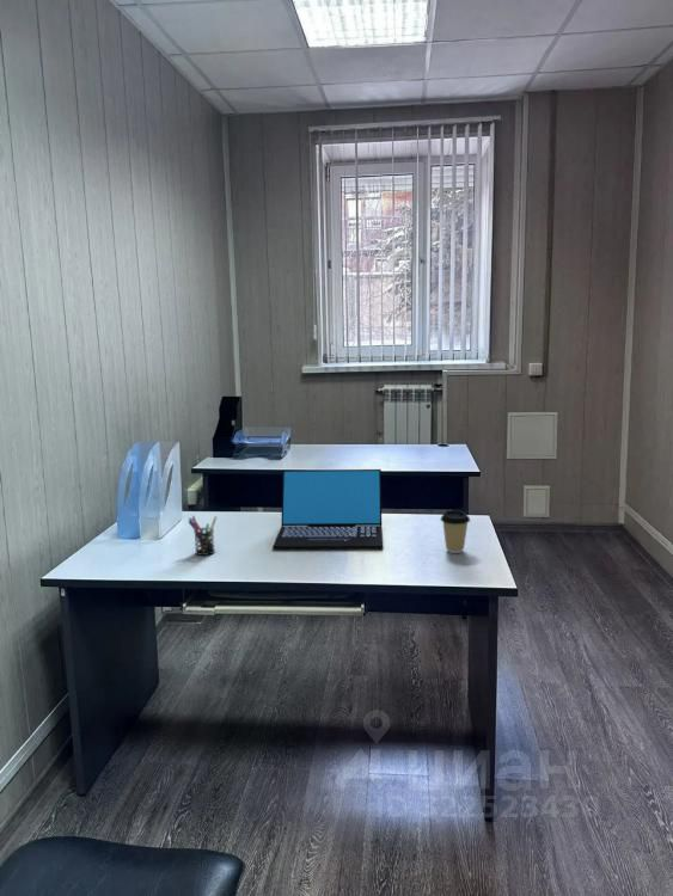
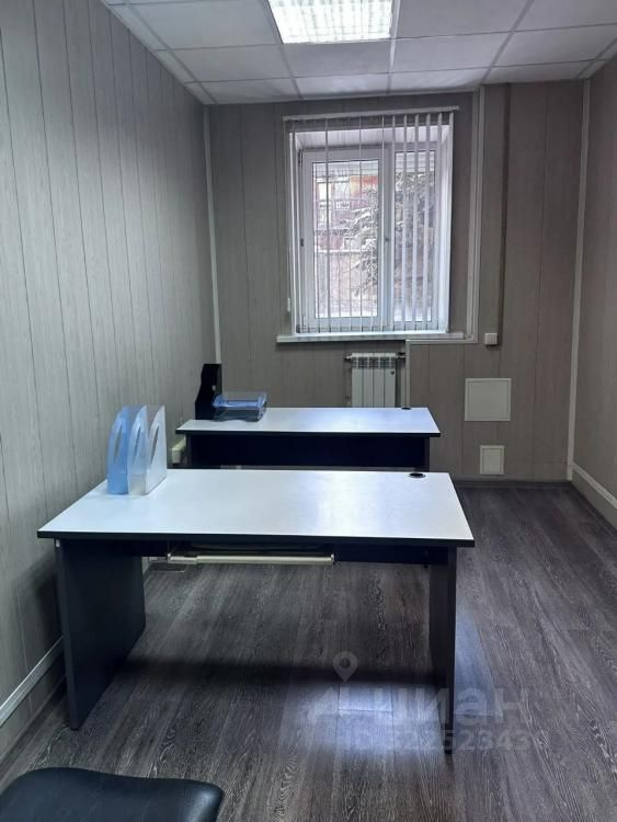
- pen holder (203, 534)
- laptop (329, 507)
- coffee cup (454, 532)
